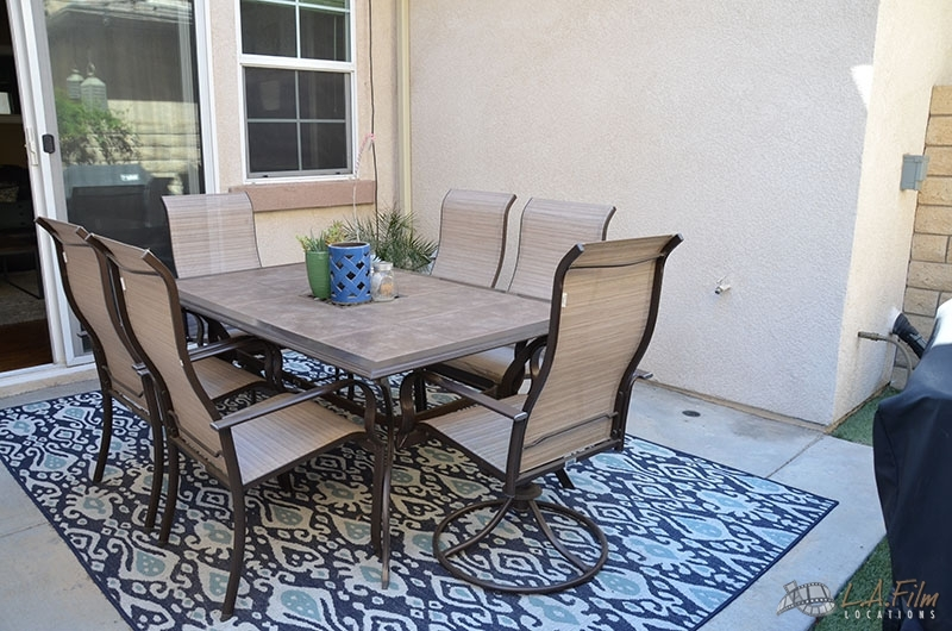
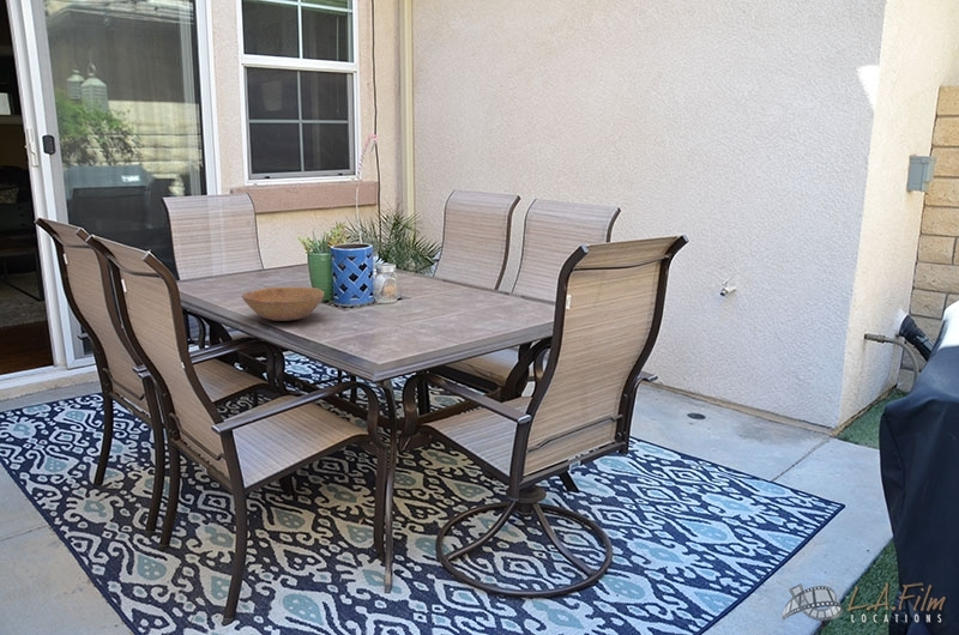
+ bowl (283, 306)
